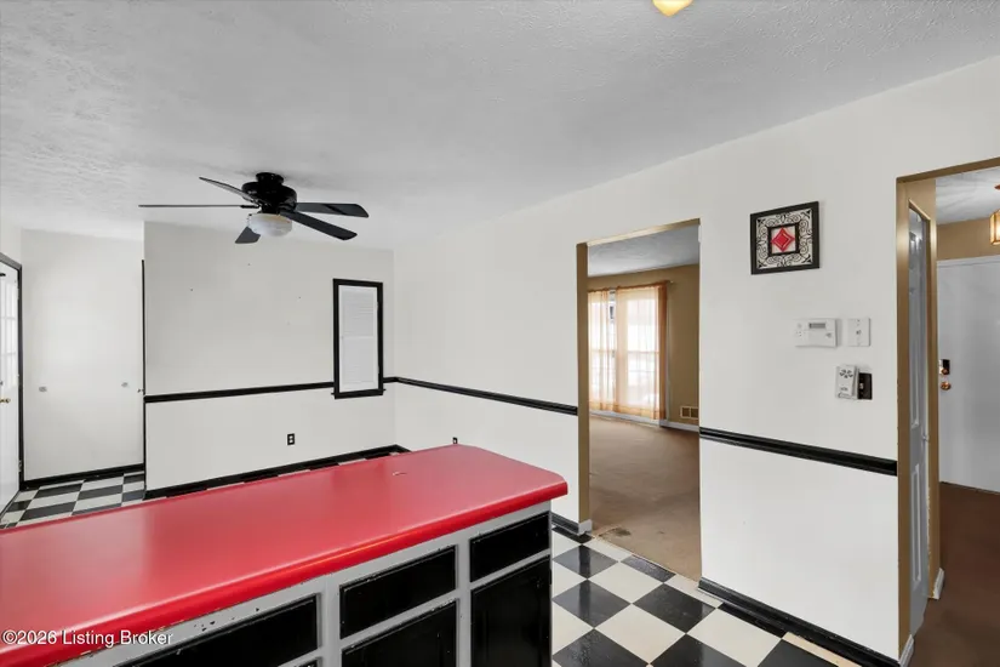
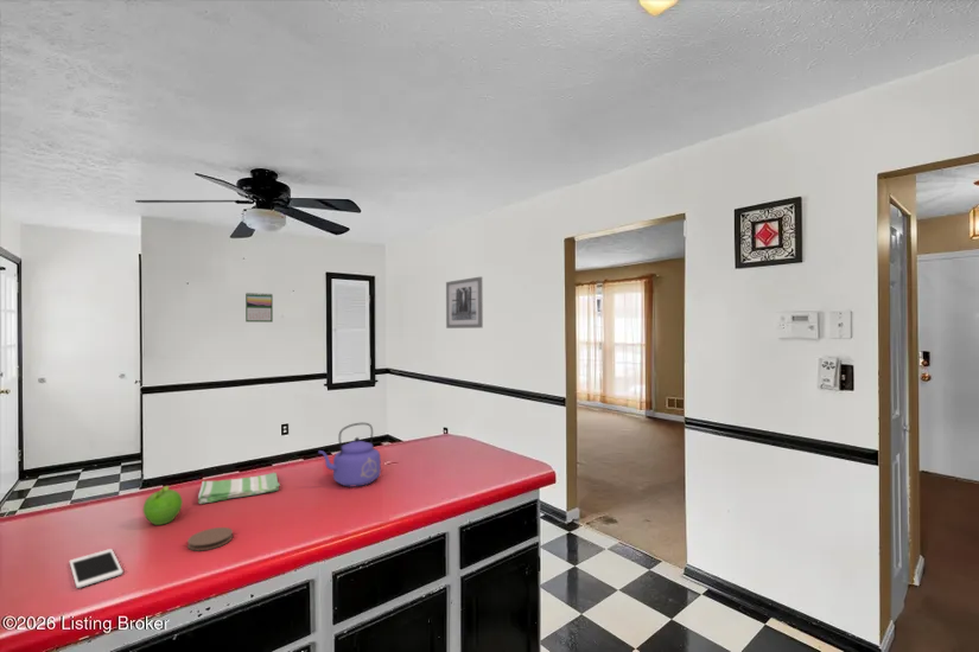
+ dish towel (240, 485)
+ kettle (349, 453)
+ calendar (259, 307)
+ fruit (163, 505)
+ wall art (463, 303)
+ coaster (210, 538)
+ cell phone (95, 567)
